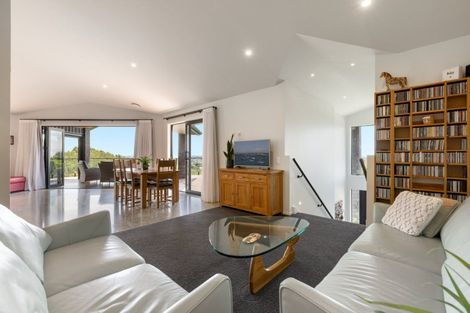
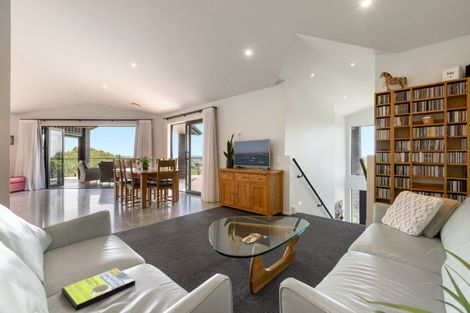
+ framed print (99, 286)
